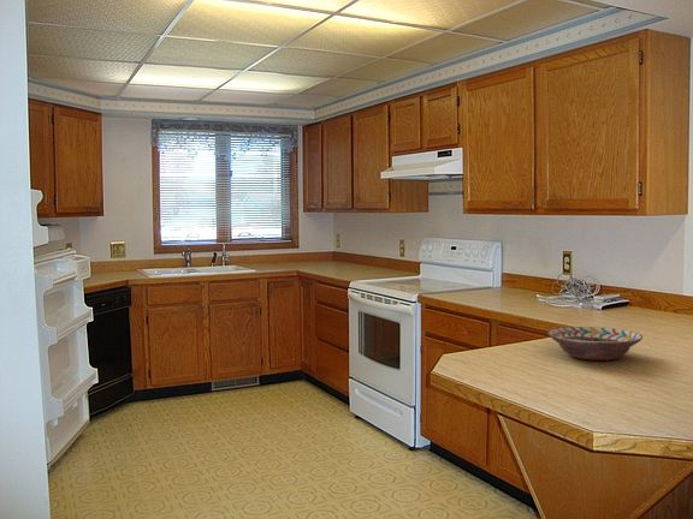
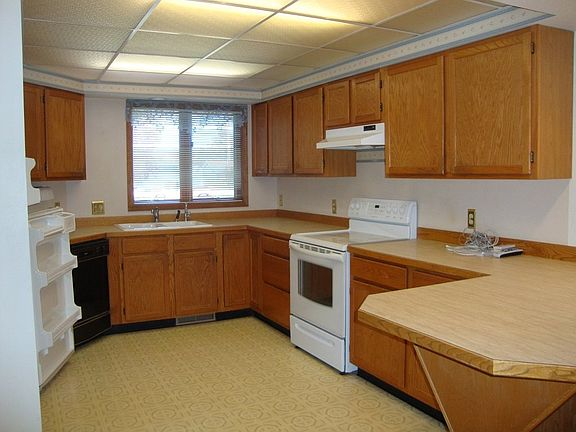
- decorative bowl (593, 345)
